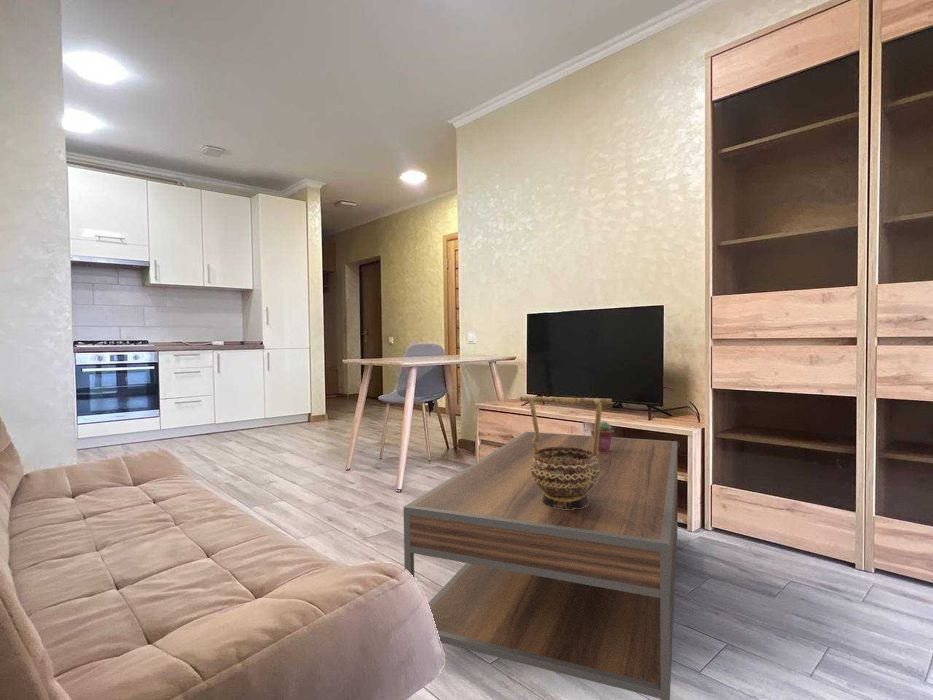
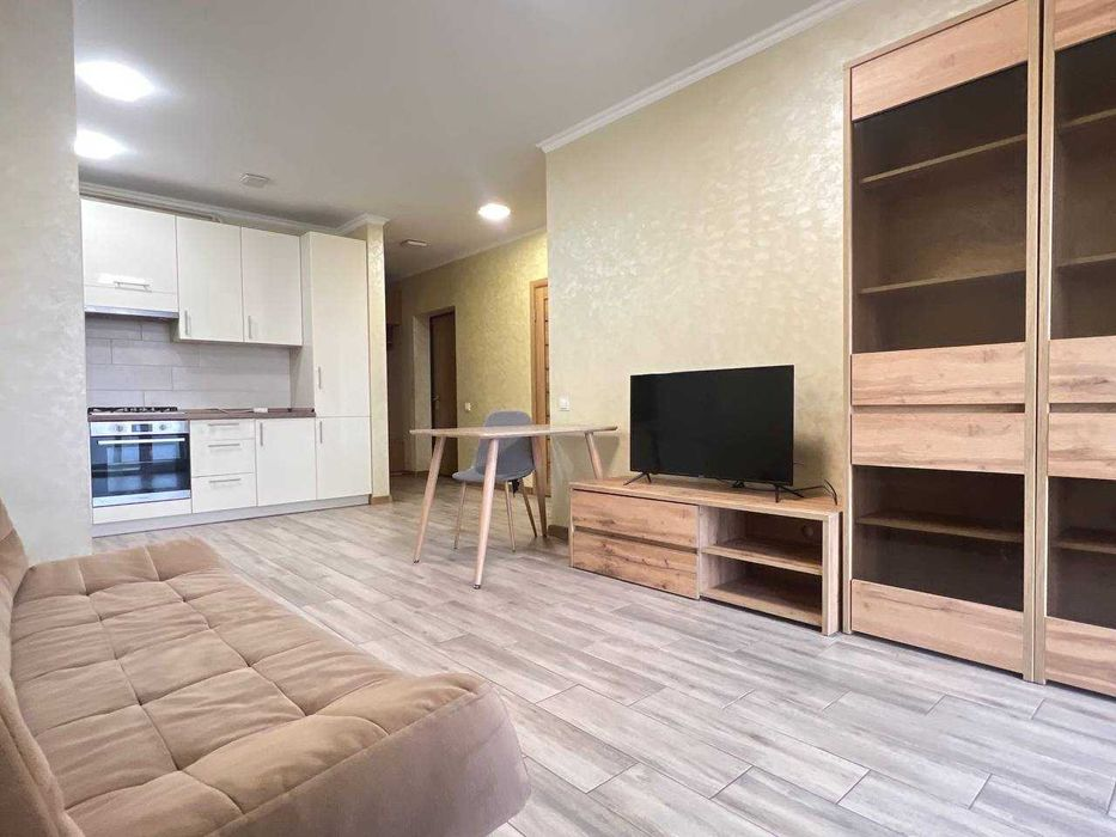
- coffee table (566, 524)
- potted succulent (602, 435)
- decorative bowl (565, 447)
